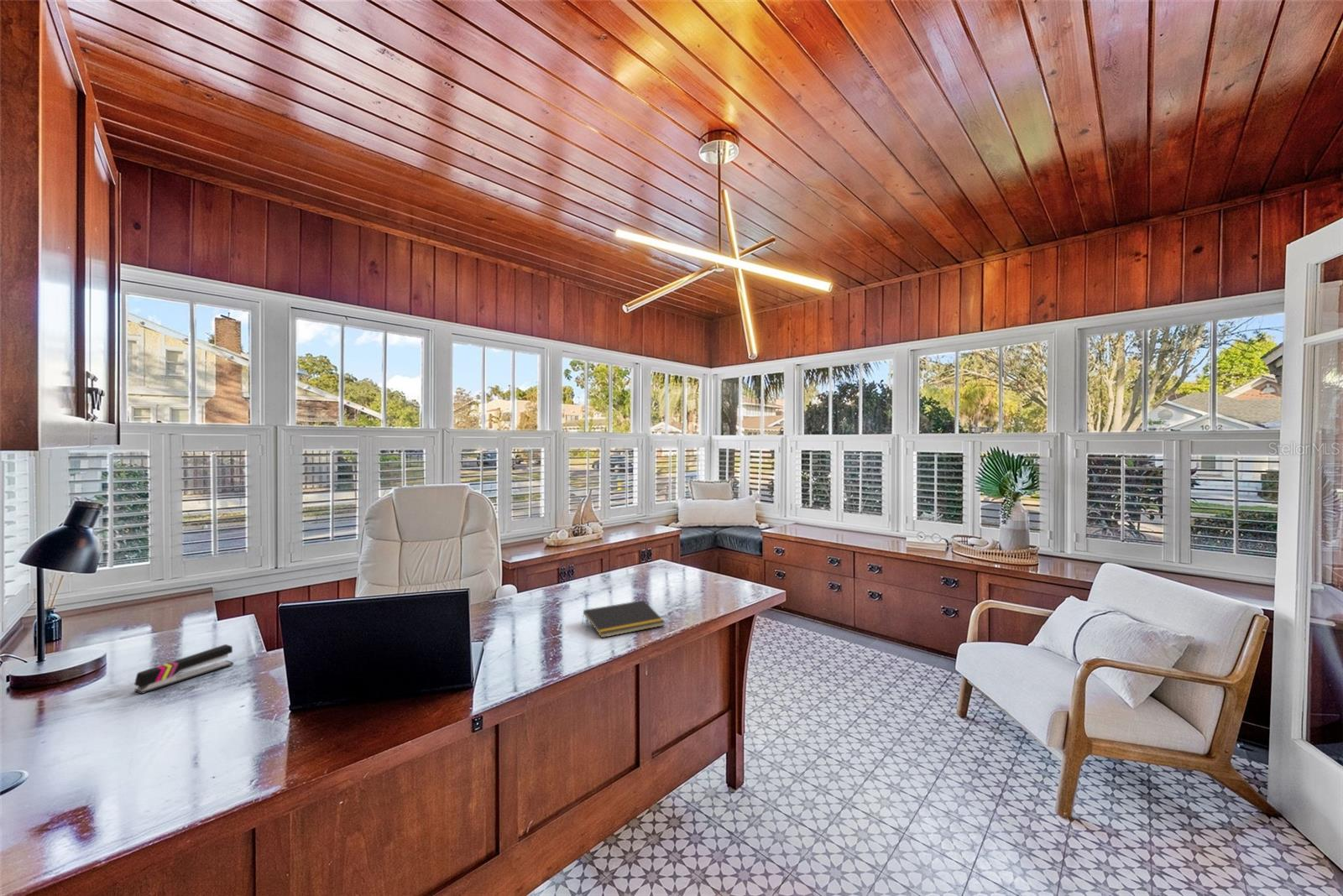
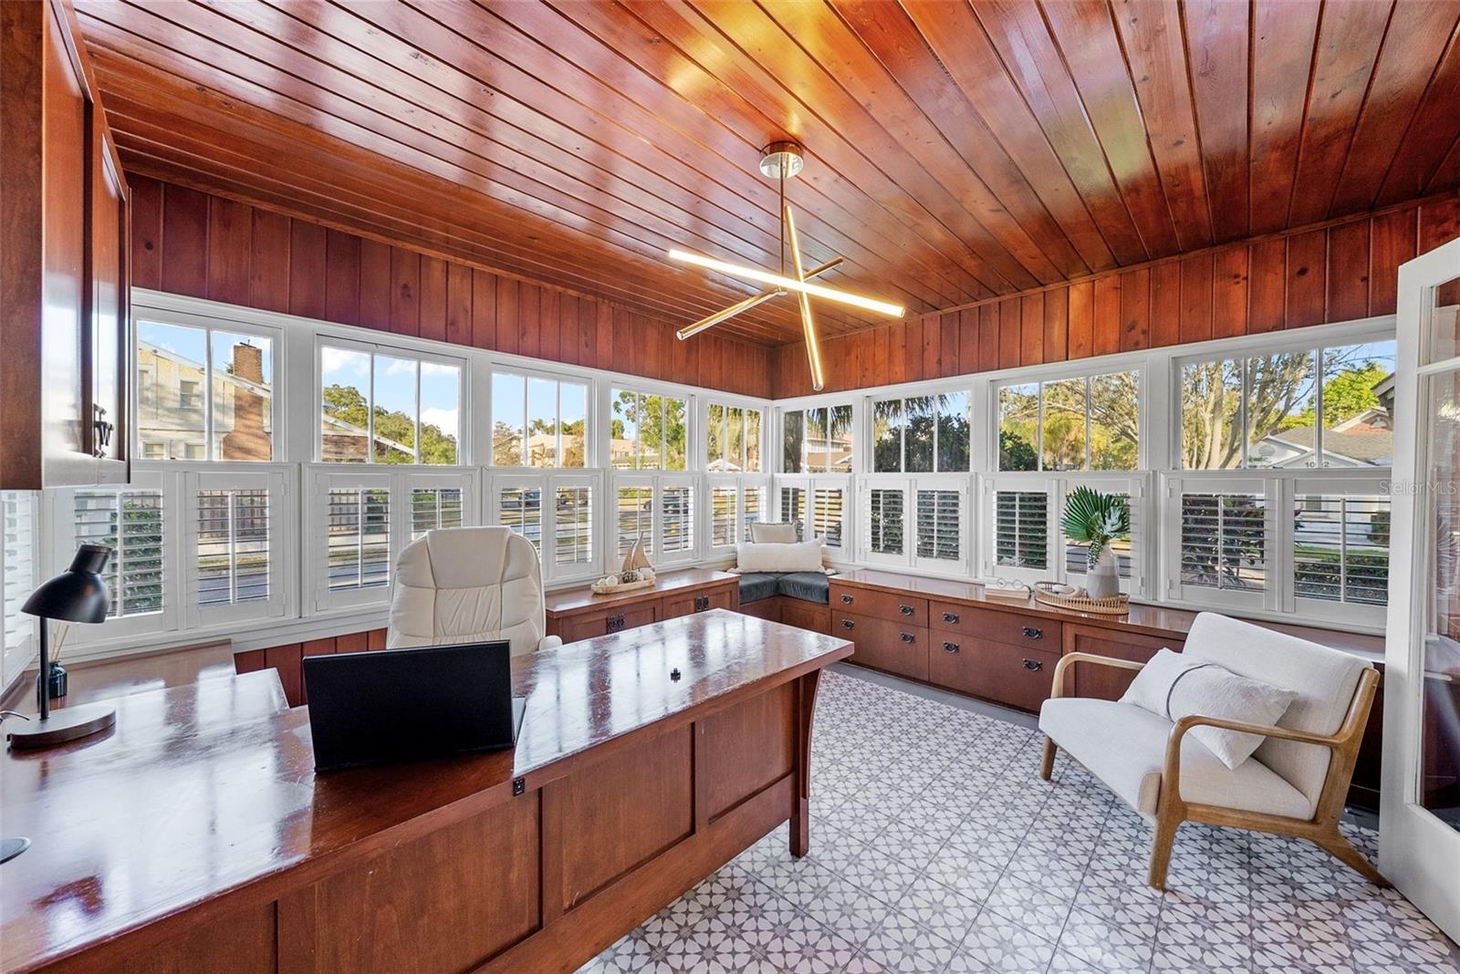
- notepad (624, 617)
- stapler (186, 667)
